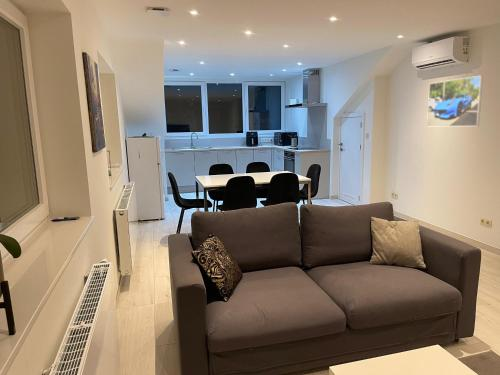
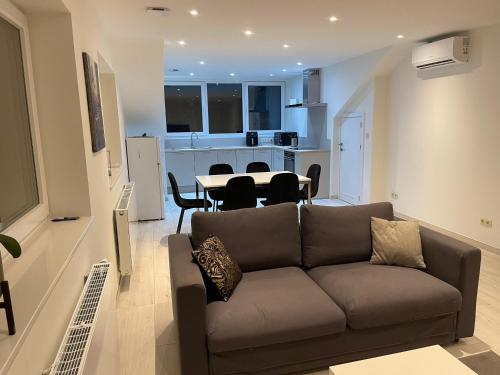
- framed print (452, 103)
